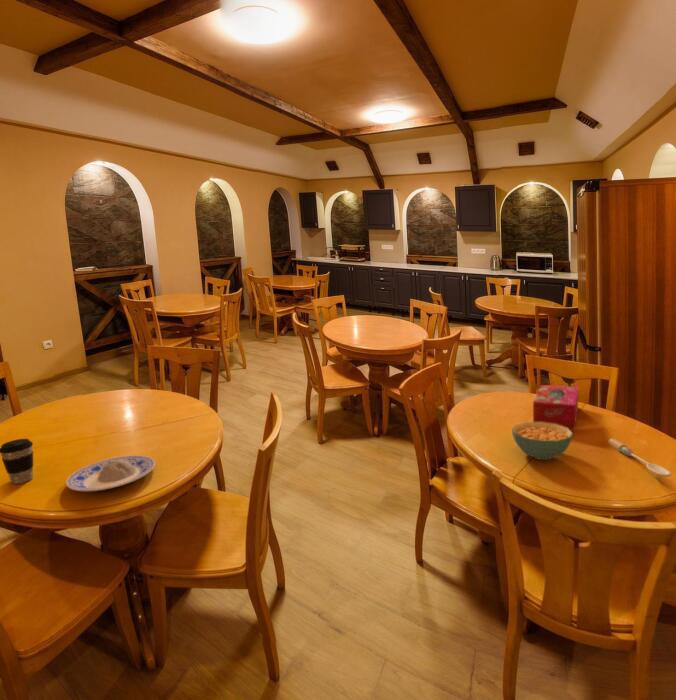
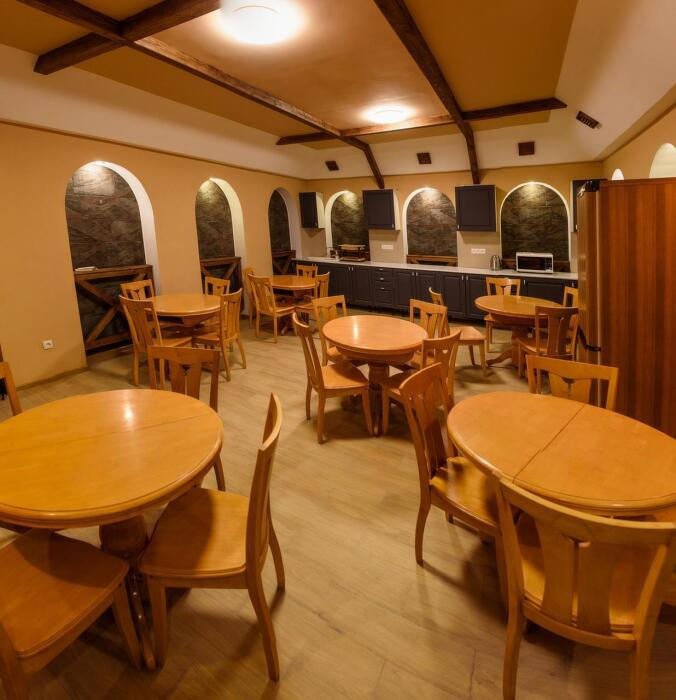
- plate (112, 471)
- cereal bowl (541, 443)
- coffee cup (19, 461)
- spoon (636, 457)
- tissue box (556, 405)
